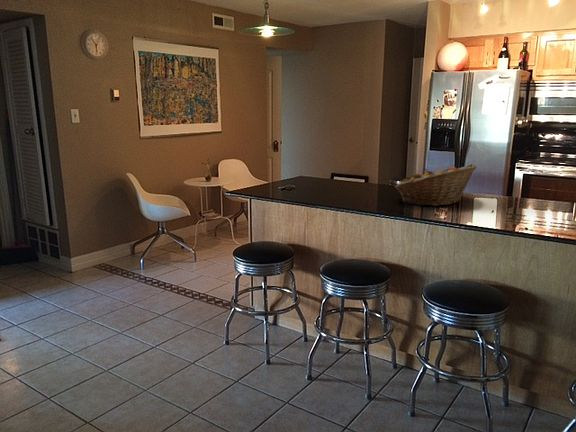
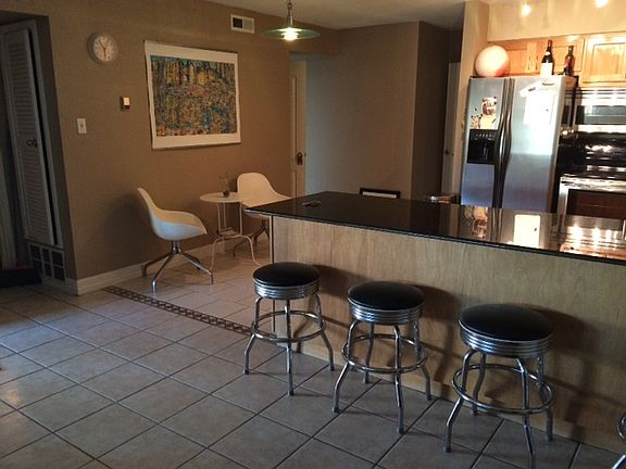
- fruit basket (435, 182)
